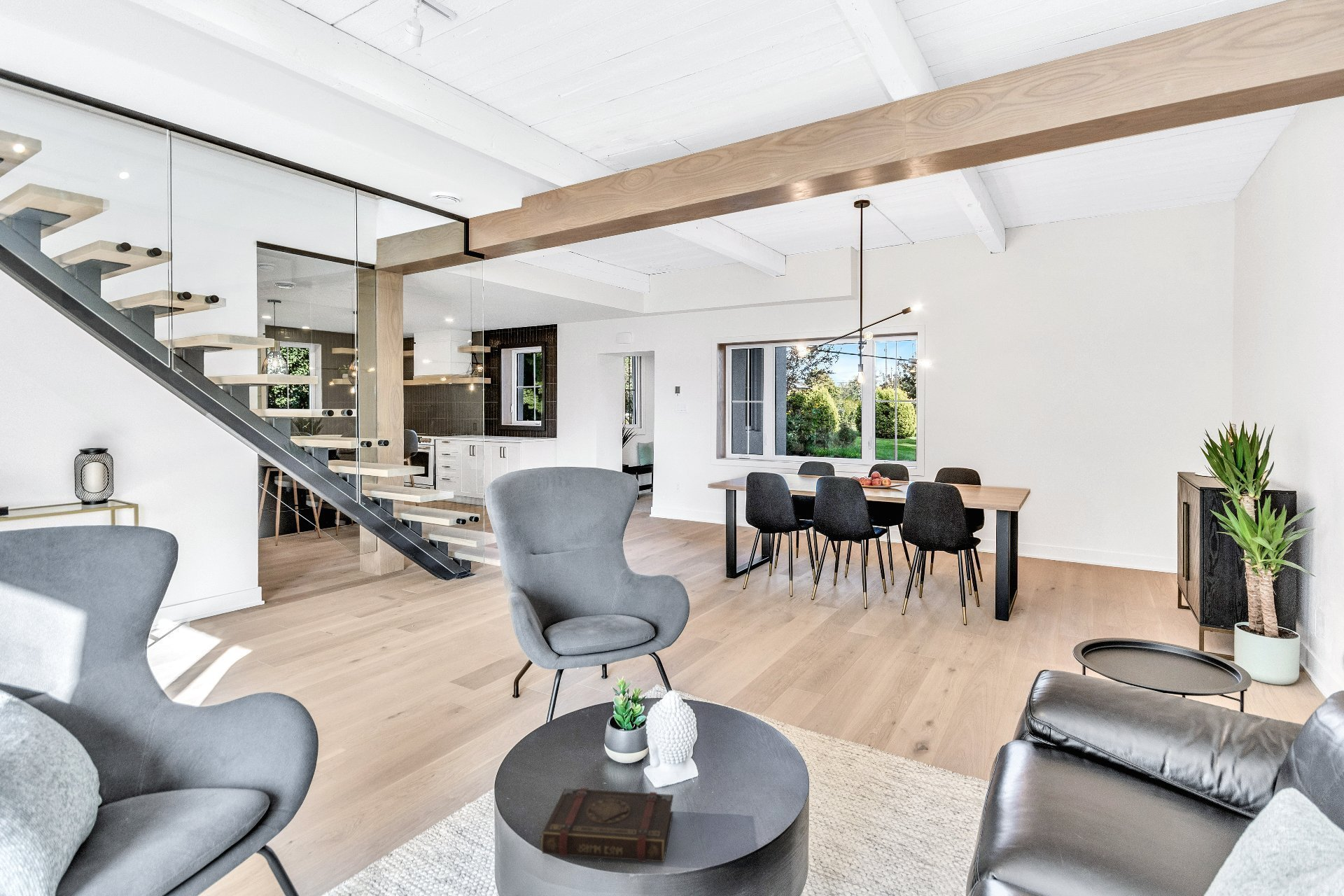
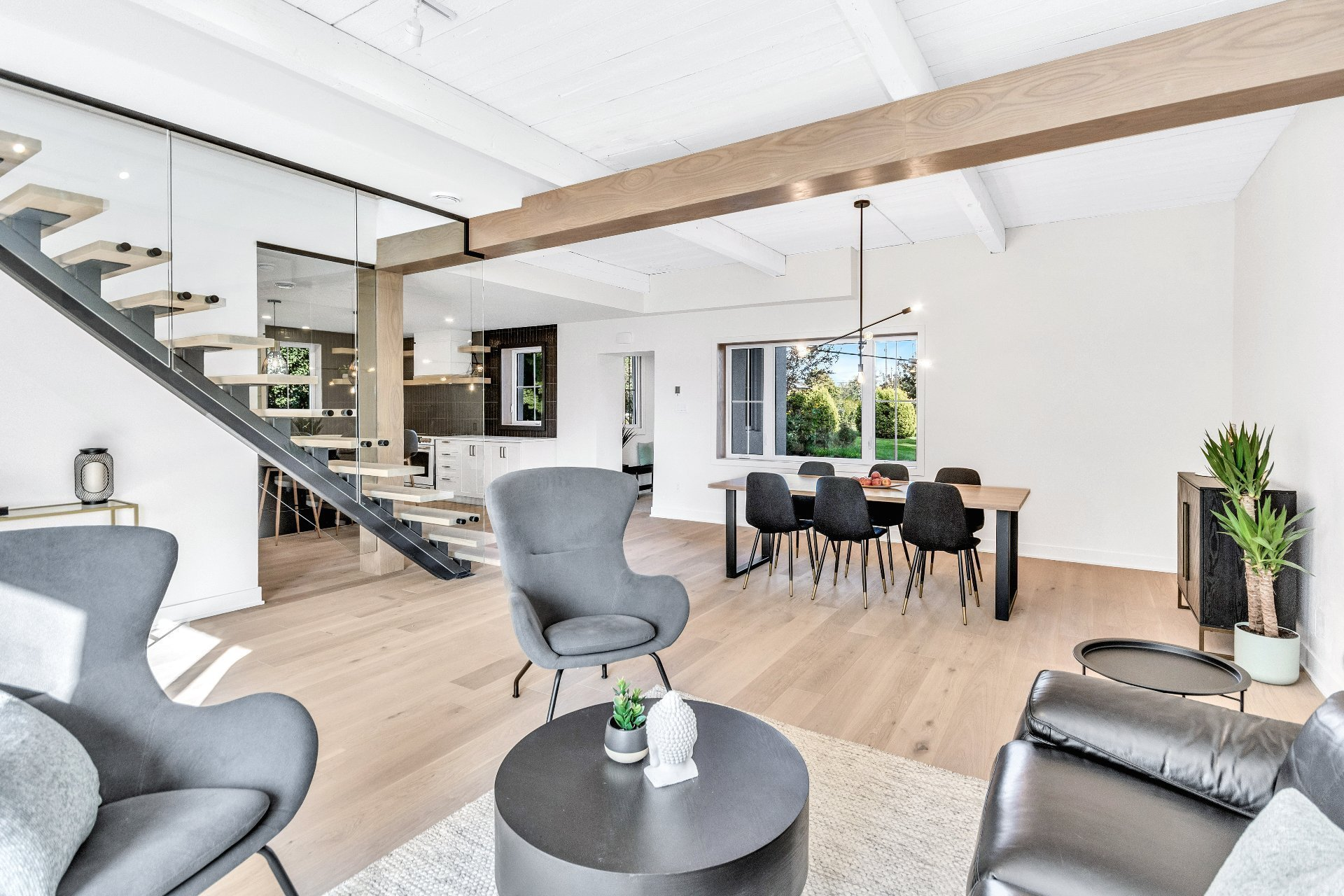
- book (610, 823)
